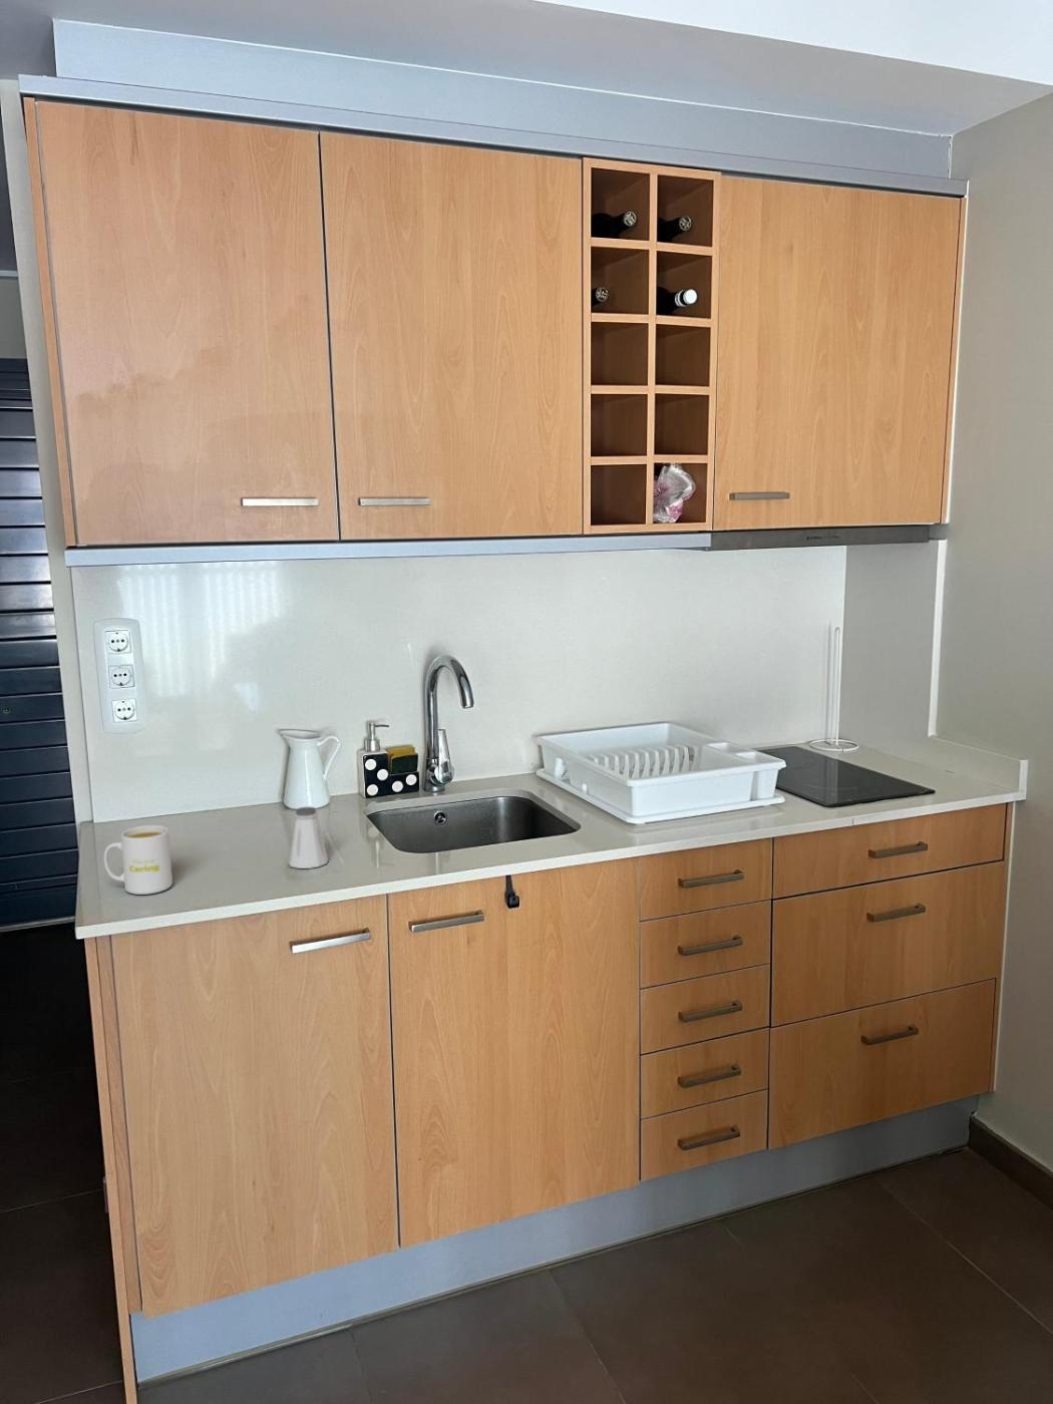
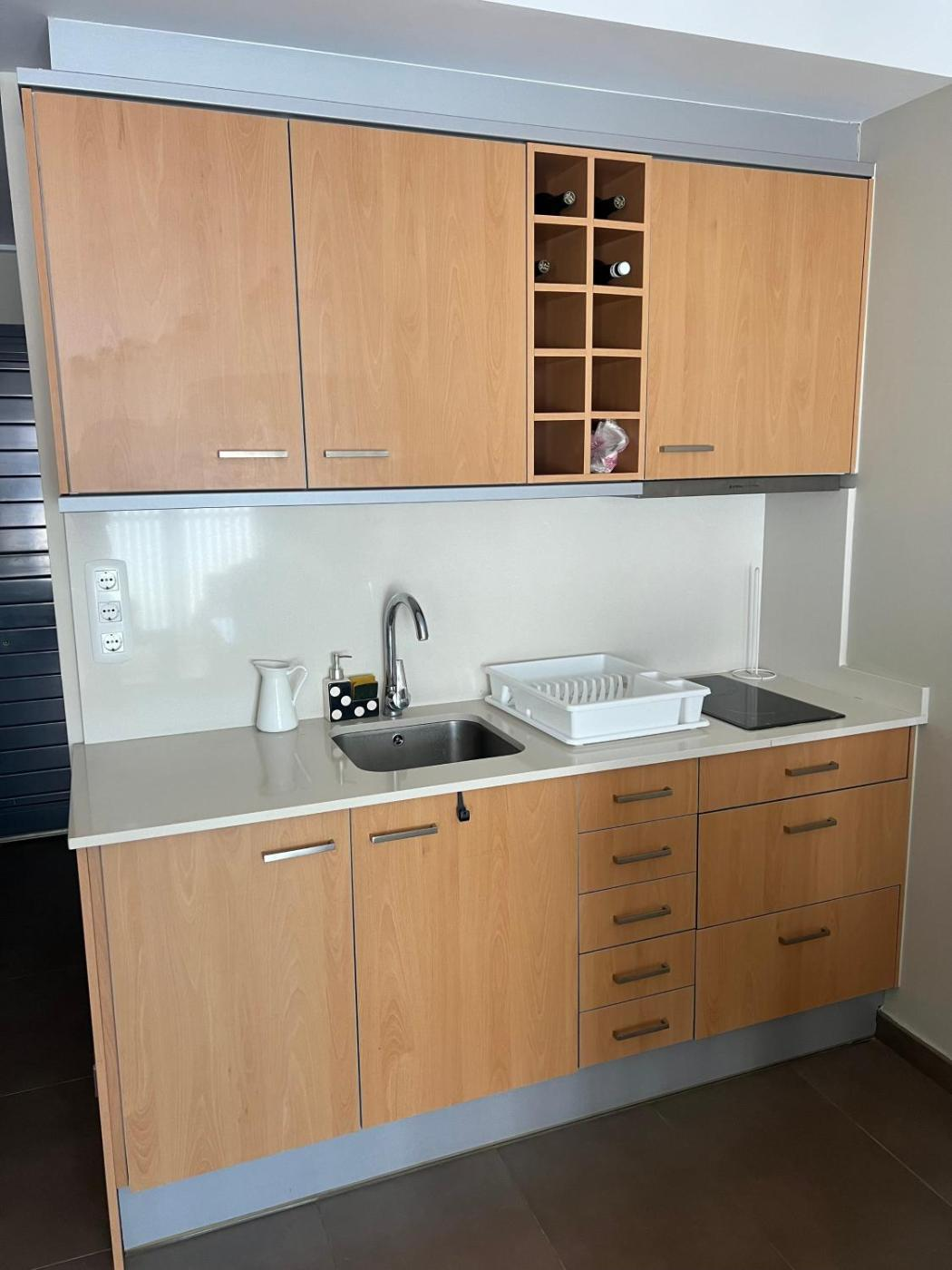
- saltshaker (306, 836)
- mug (137, 859)
